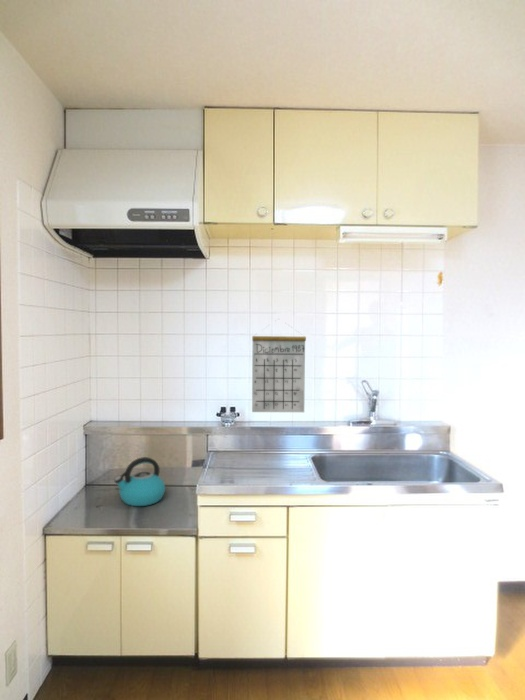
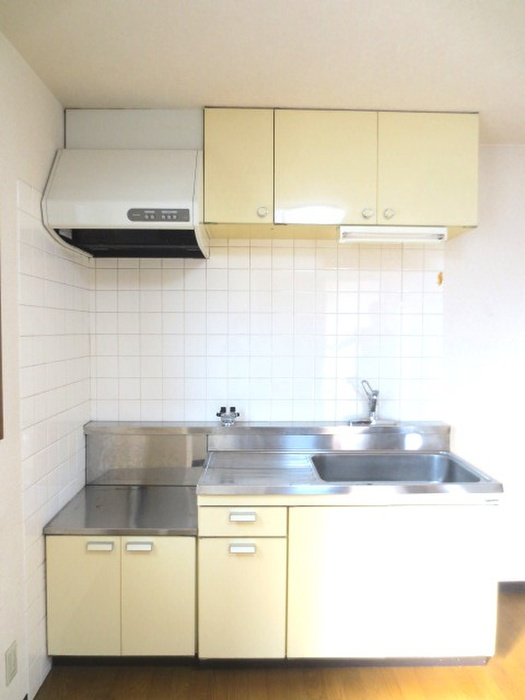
- calendar (278, 365)
- kettle (139, 479)
